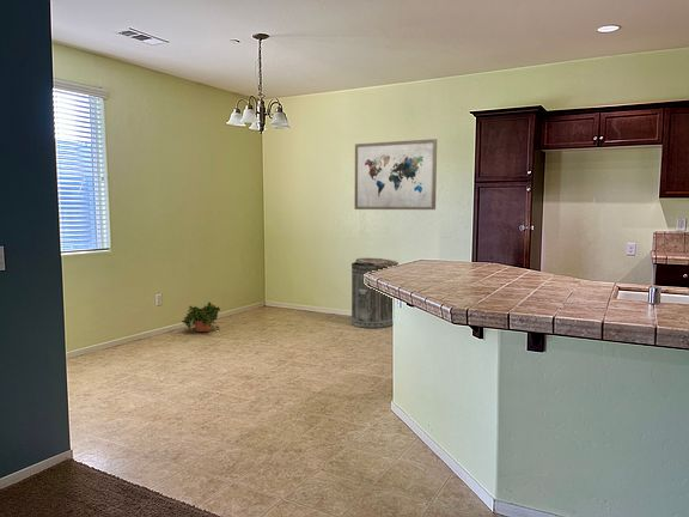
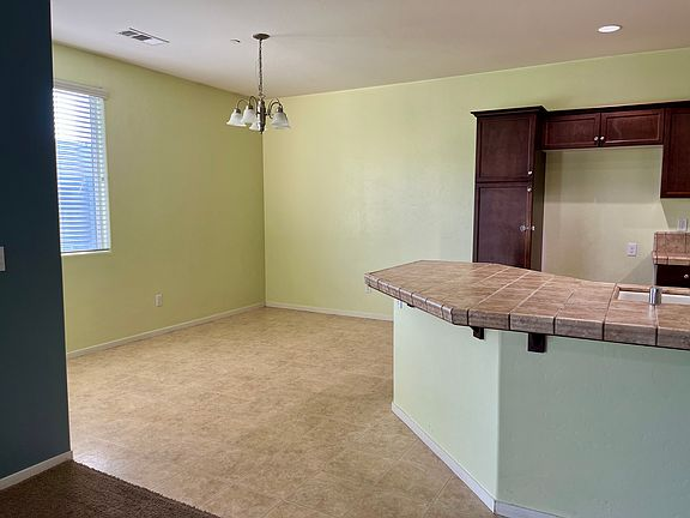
- trash can lid (374, 291)
- potted plant (201, 317)
- wall art (394, 175)
